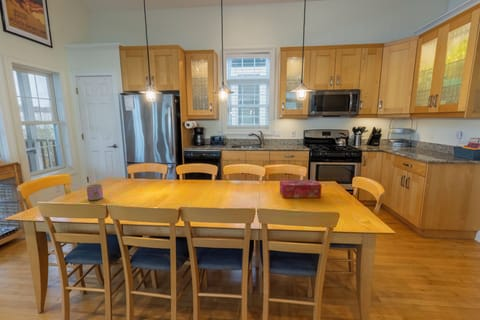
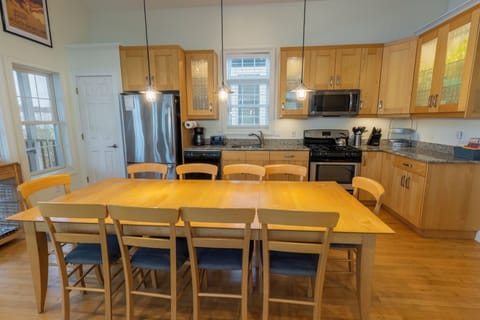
- tissue box (299, 188)
- mug (94, 191)
